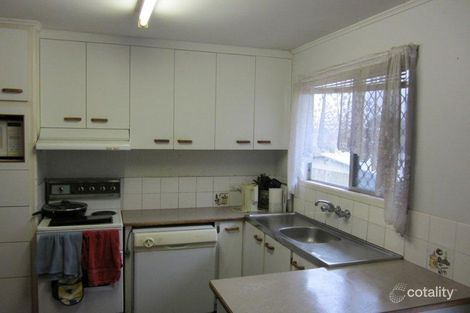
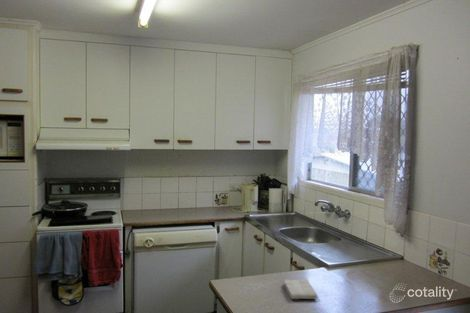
+ washcloth (299, 288)
